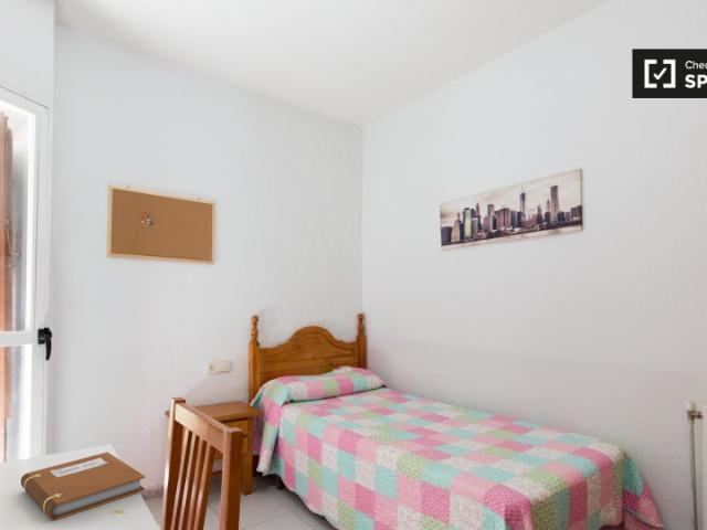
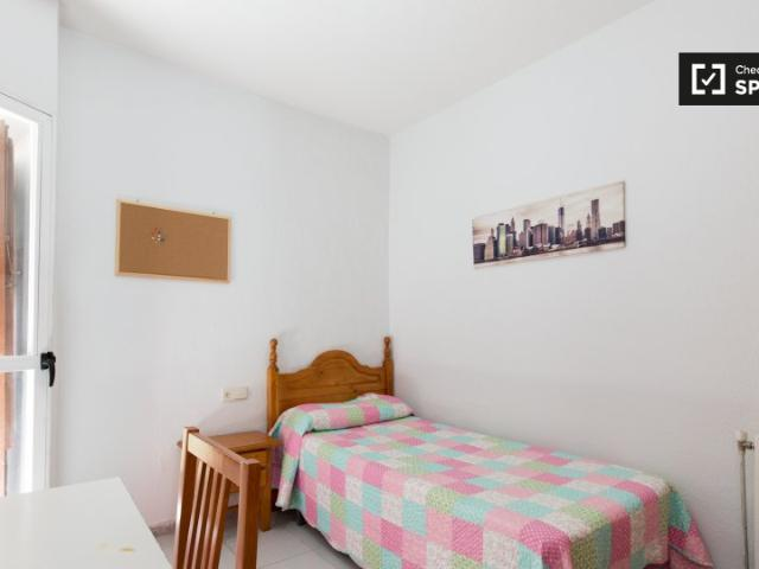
- notebook (81, 481)
